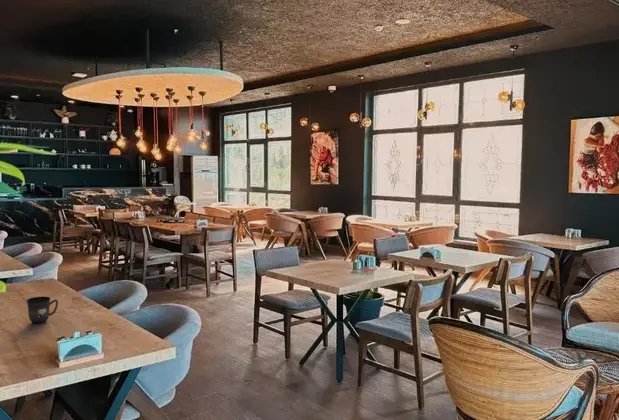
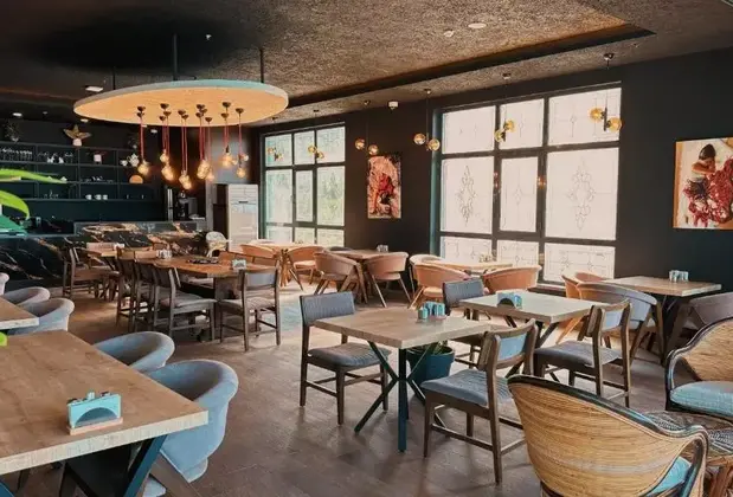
- mug (43, 309)
